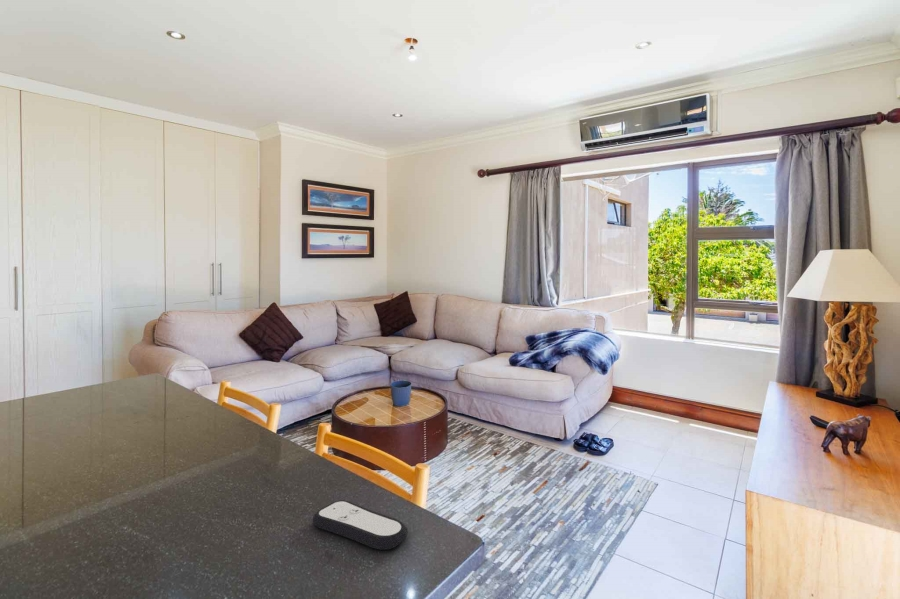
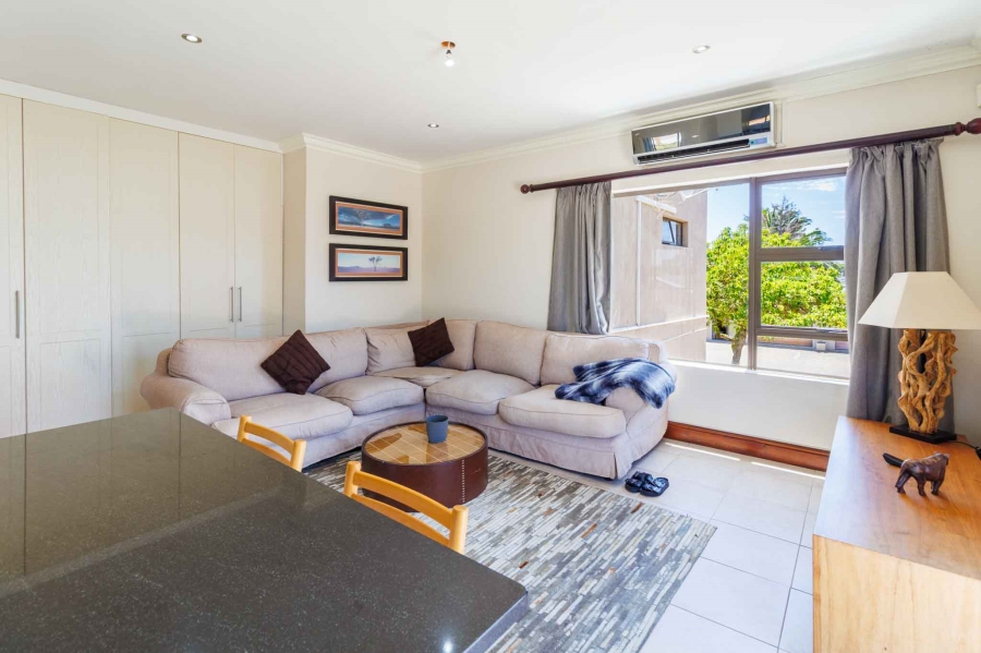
- remote control (360, 523)
